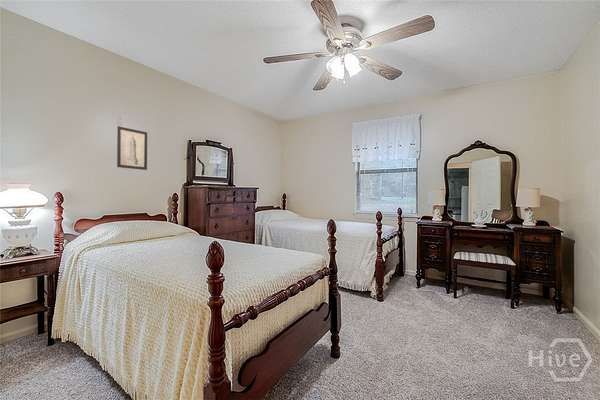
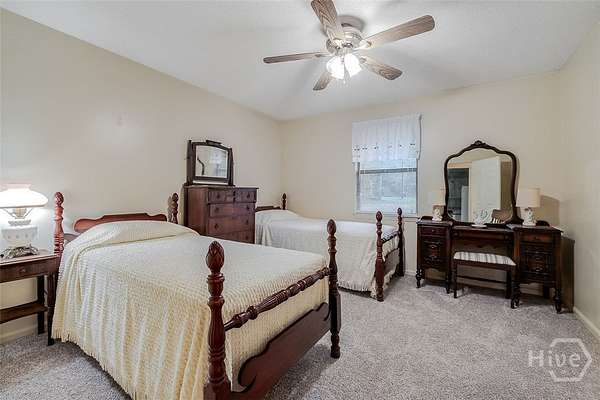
- wall art (132, 149)
